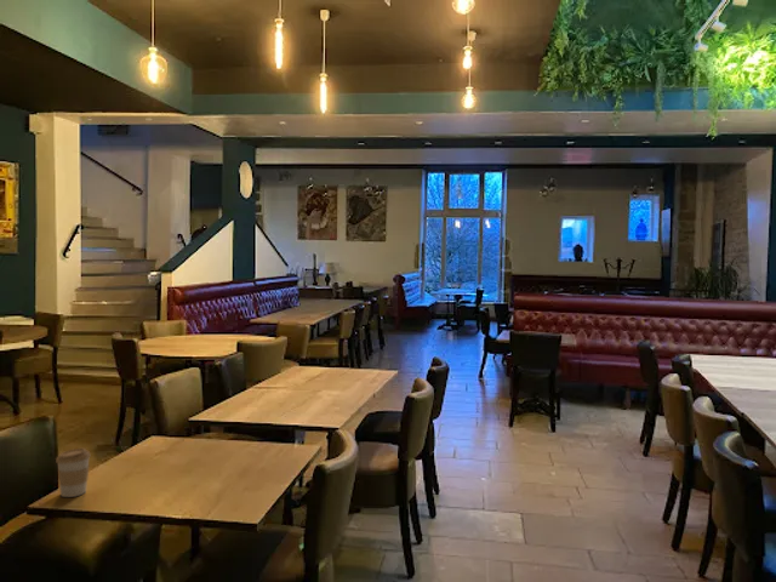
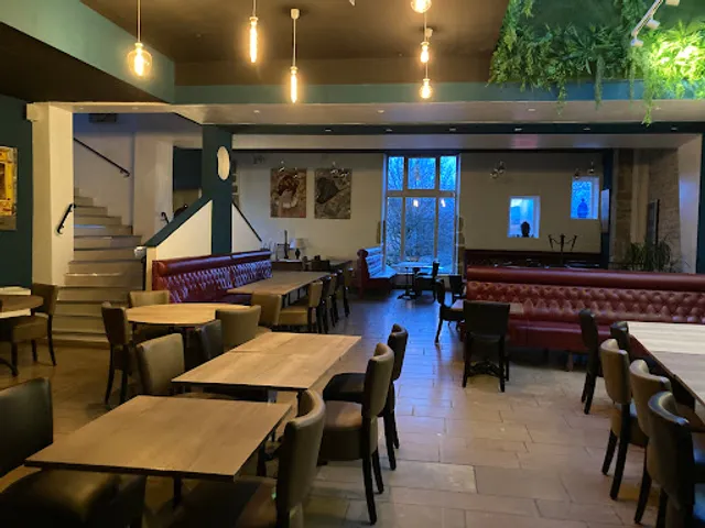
- coffee cup (73, 472)
